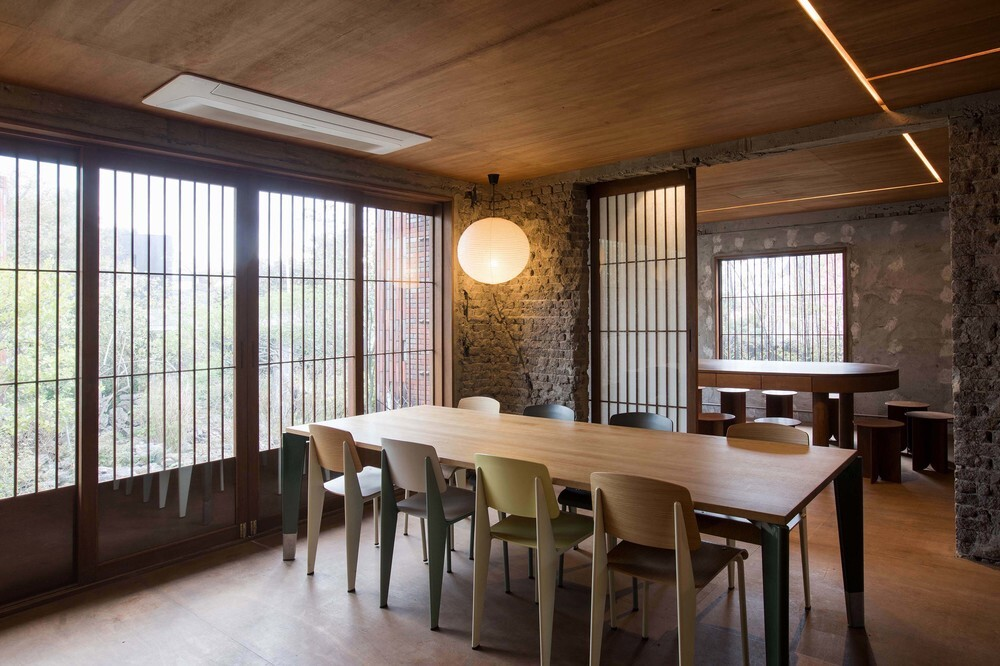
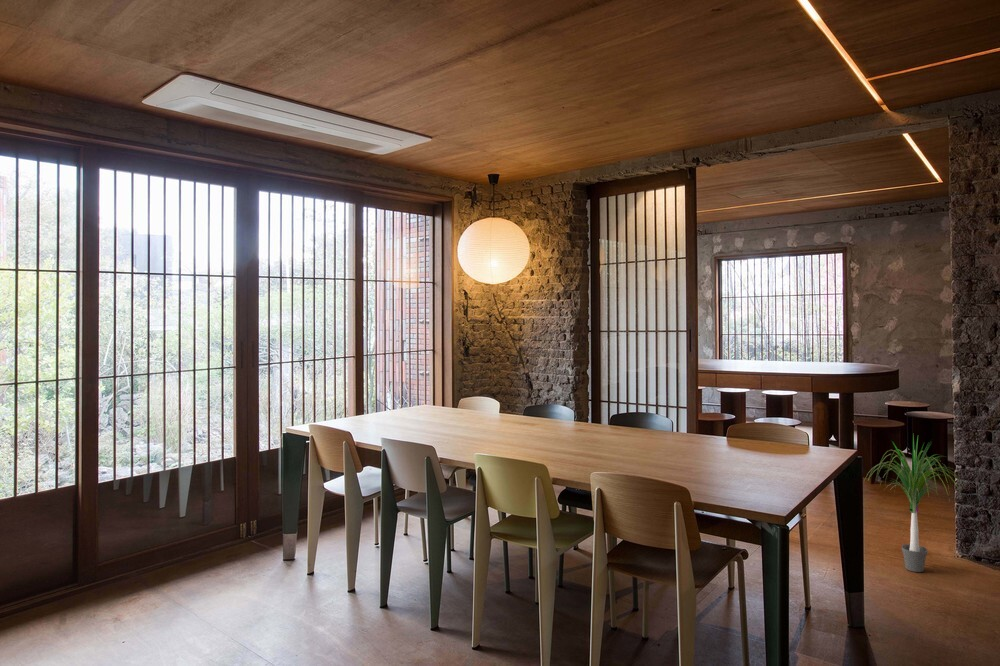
+ potted plant (913, 499)
